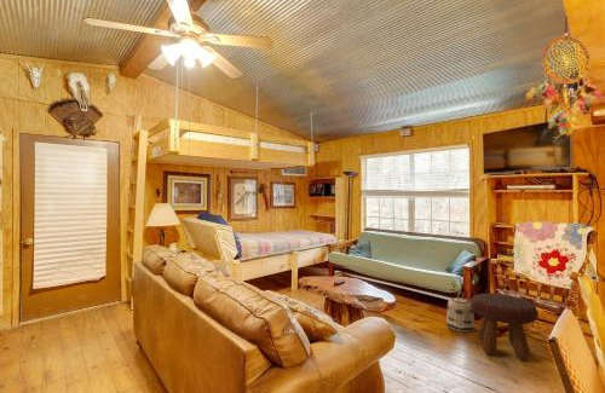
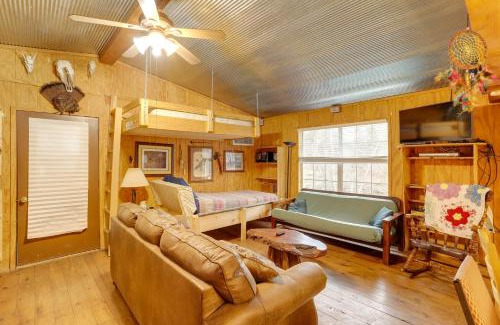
- footstool (502, 322)
- basket (460, 308)
